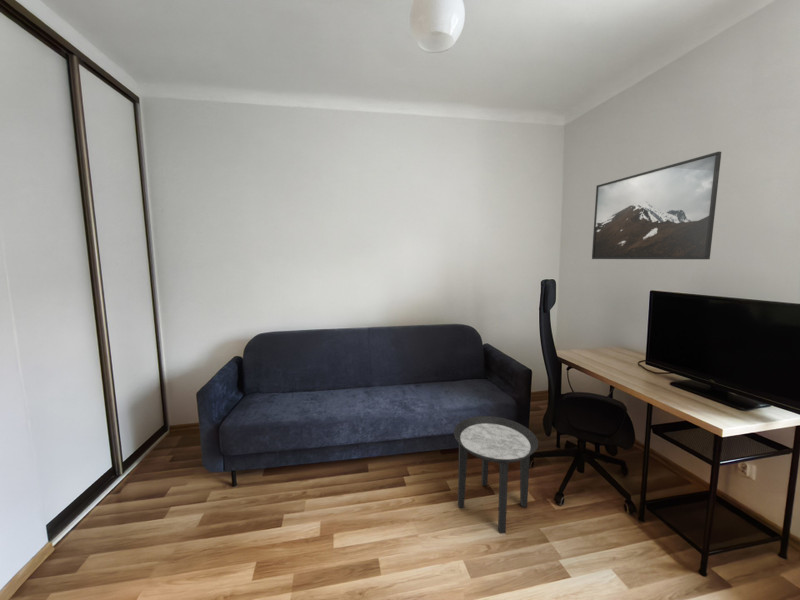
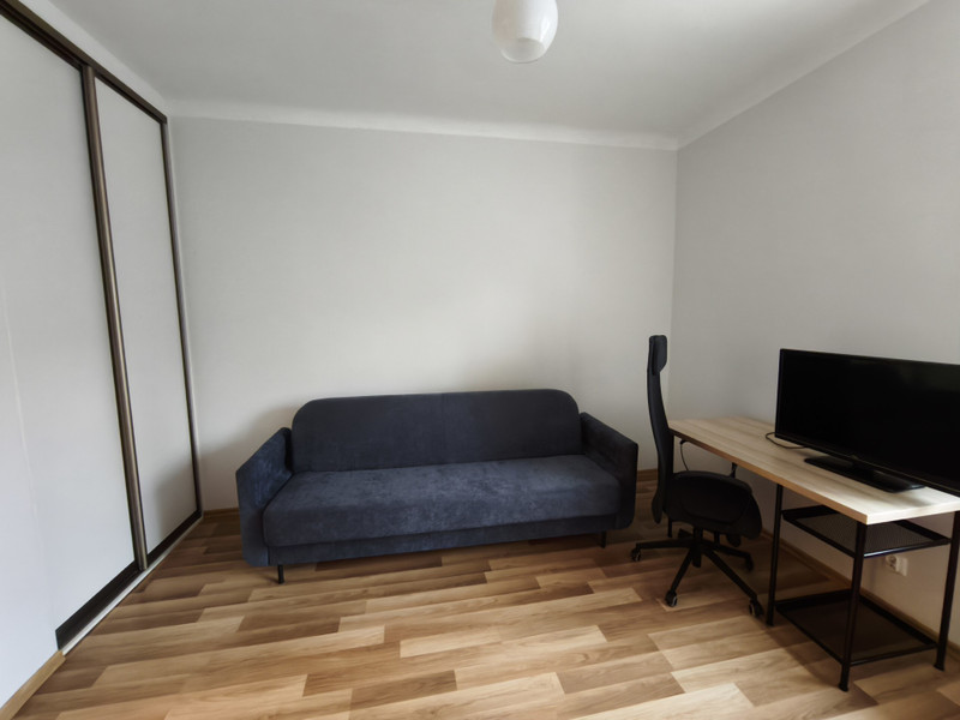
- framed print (643, 216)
- side table (499, 471)
